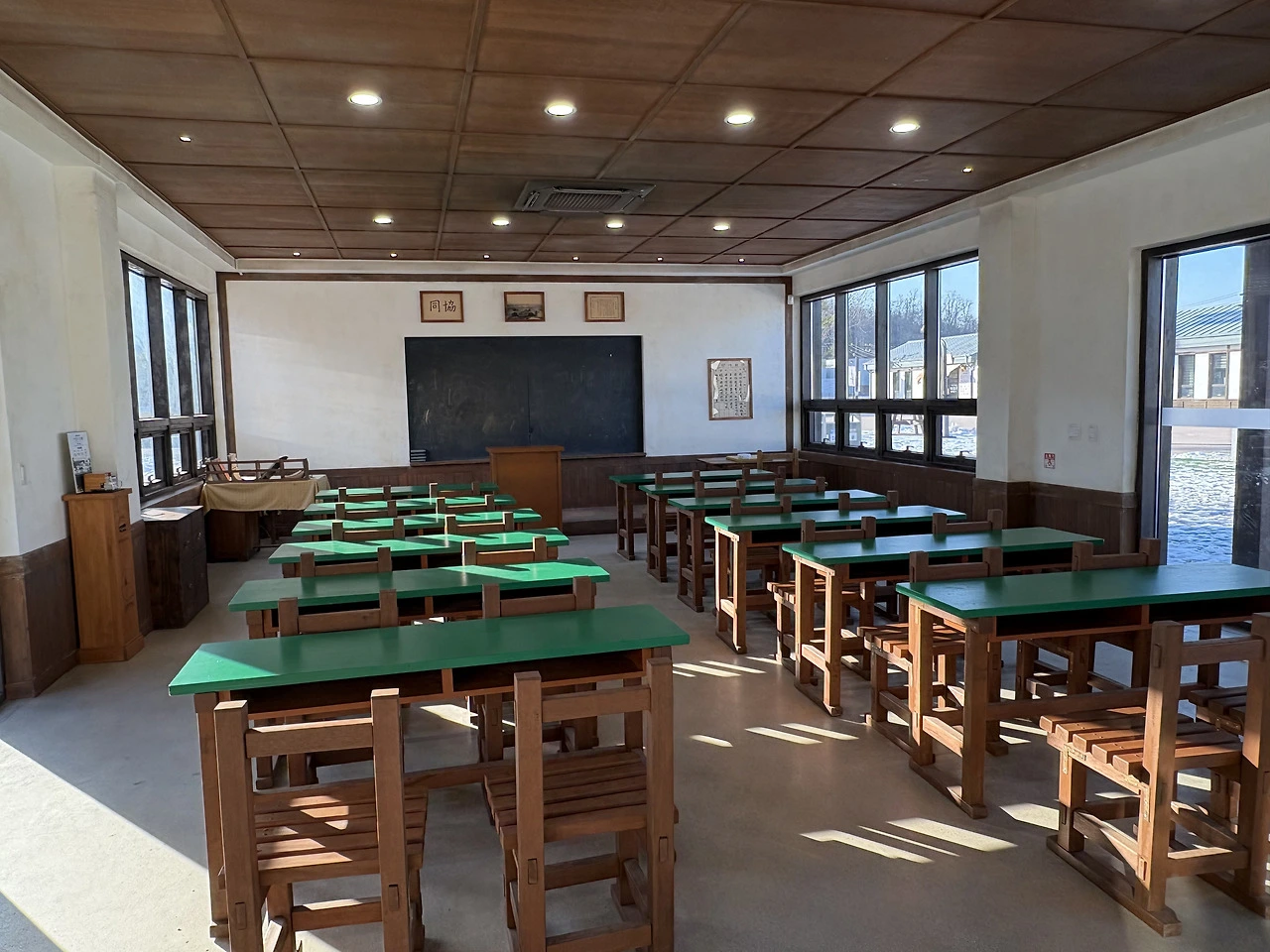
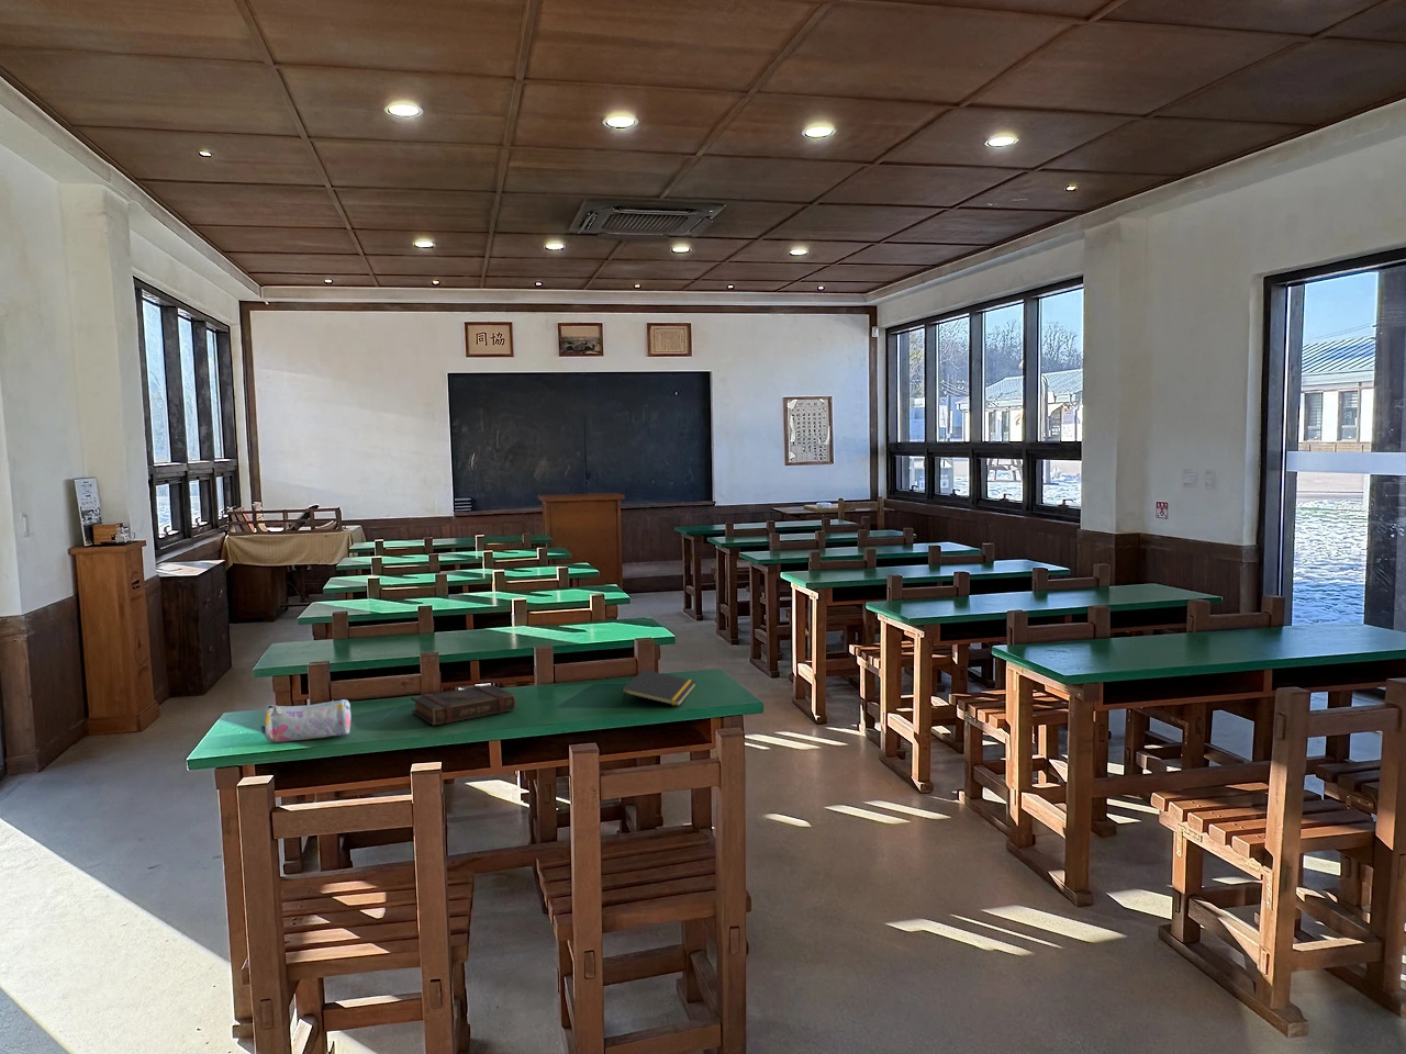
+ notepad (660, 686)
+ book (464, 703)
+ pencil case (308, 720)
